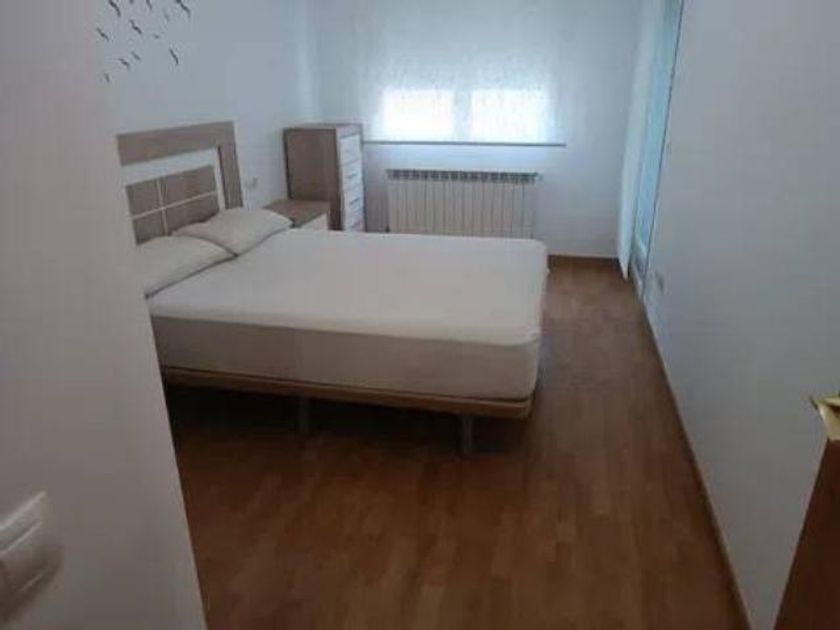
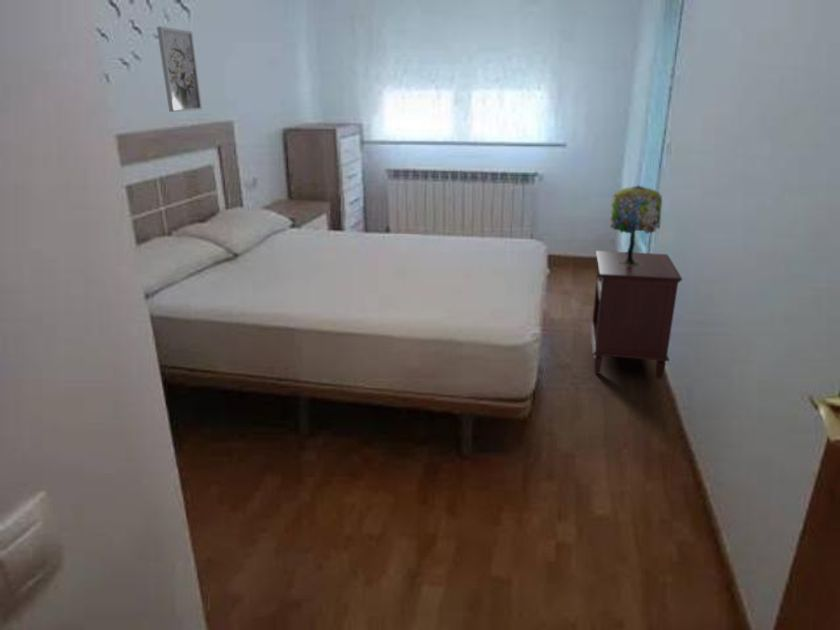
+ nightstand (629, 313)
+ table lamp (633, 224)
+ wall art (180, 71)
